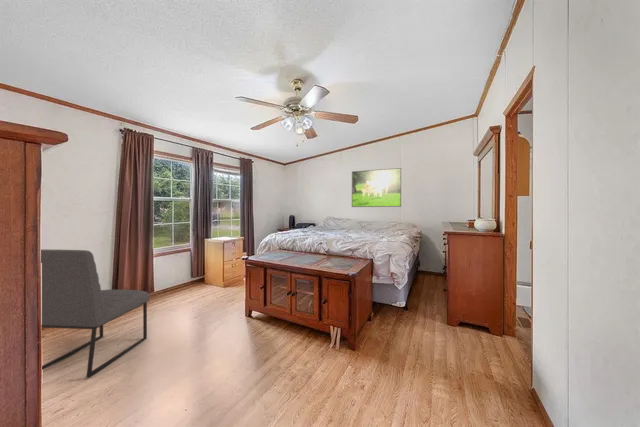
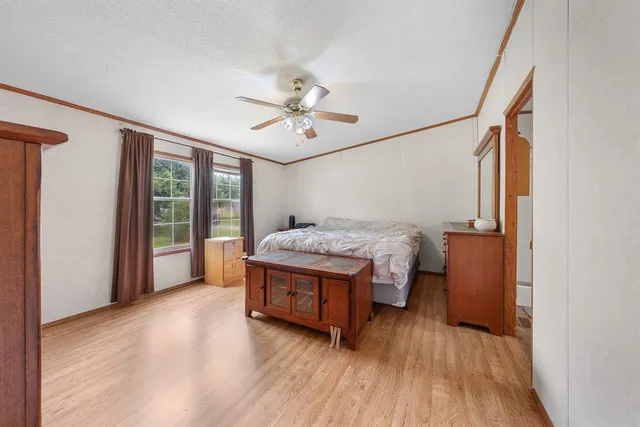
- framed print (375, 188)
- chair (93, 300)
